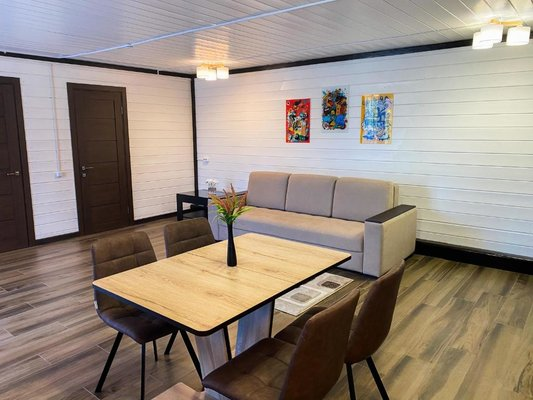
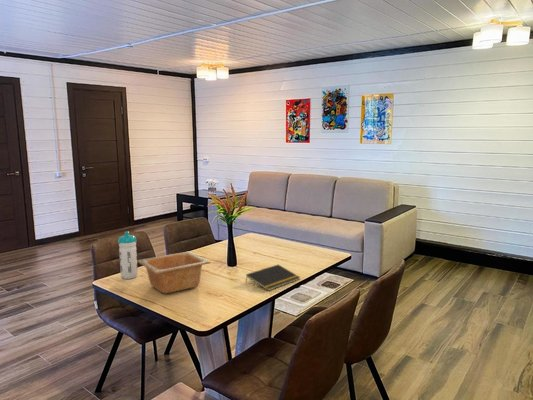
+ notepad (273, 276)
+ serving bowl (173, 273)
+ water bottle (128, 254)
